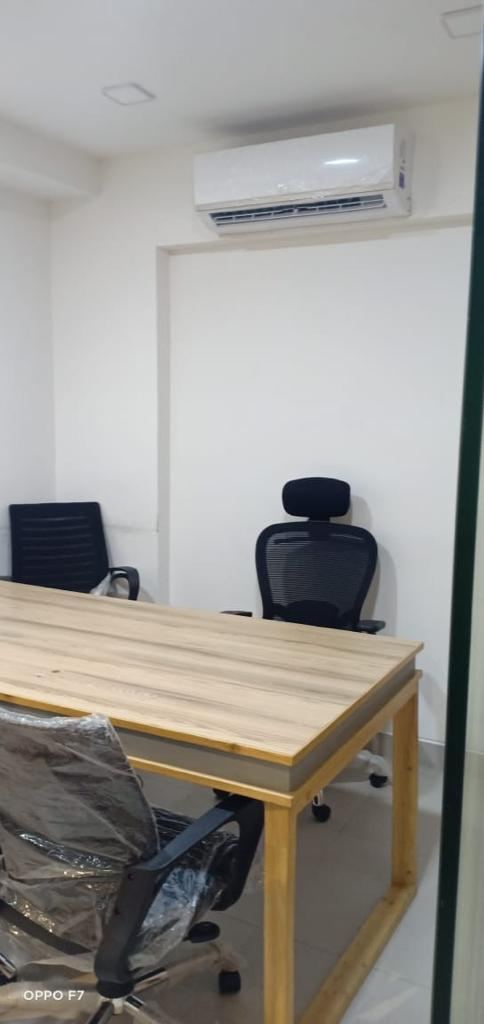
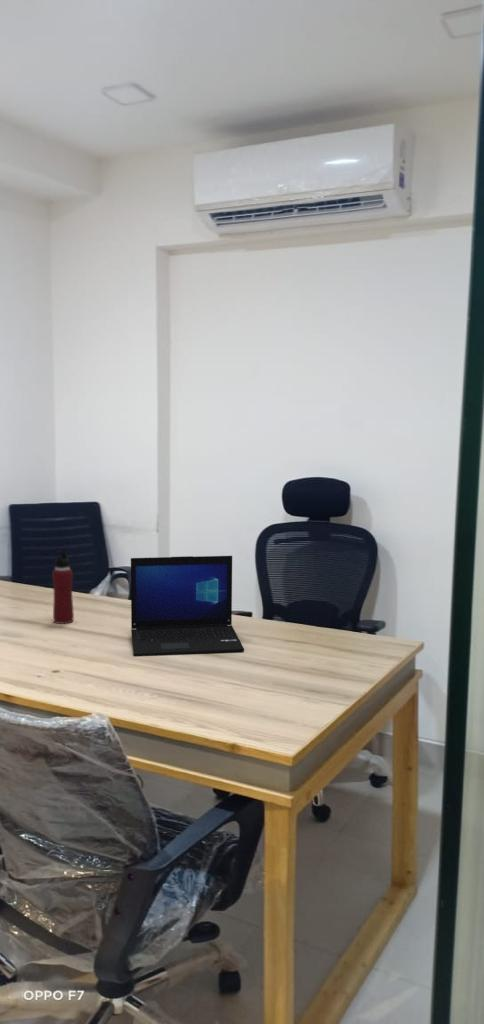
+ water bottle (62, 585)
+ laptop (185, 603)
